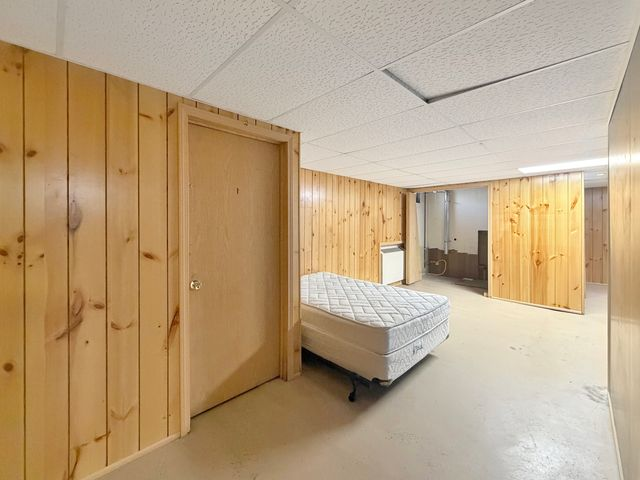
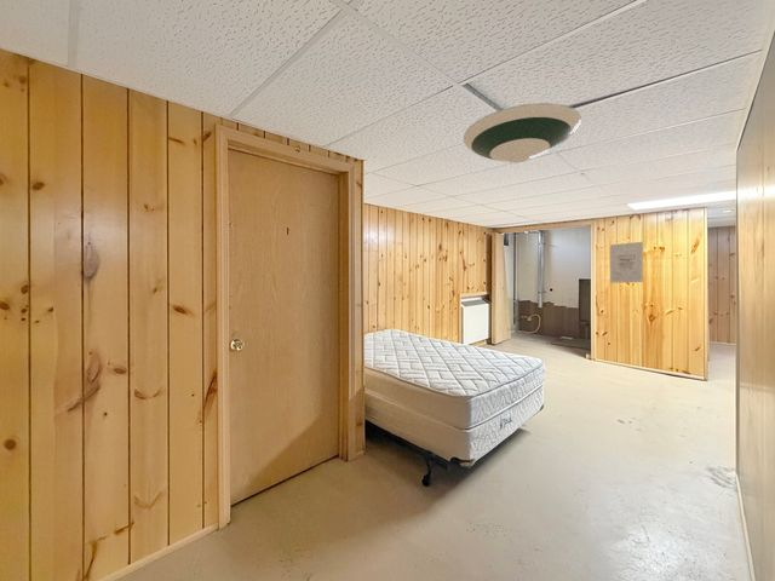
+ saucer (518, 146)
+ wall art (625, 263)
